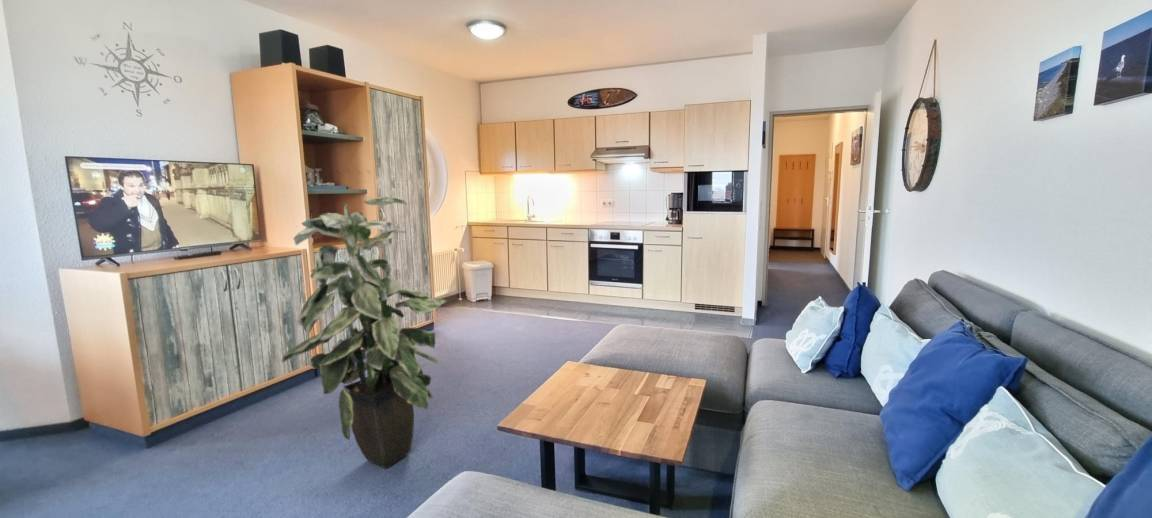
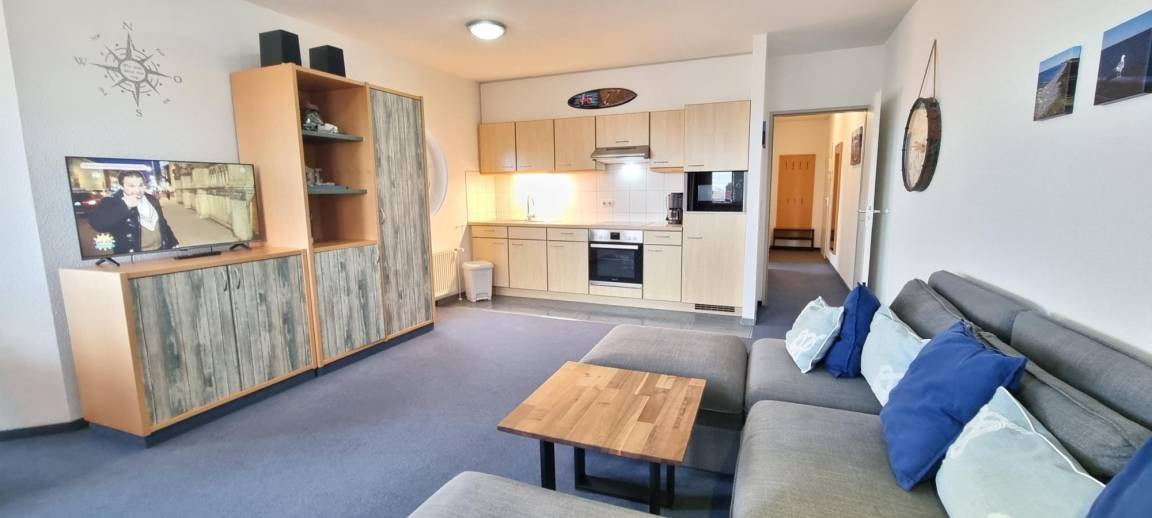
- indoor plant (376, 336)
